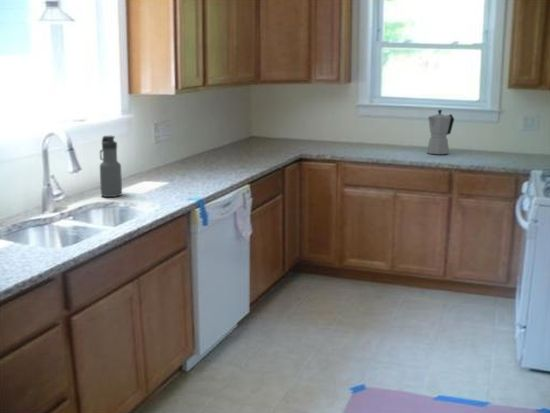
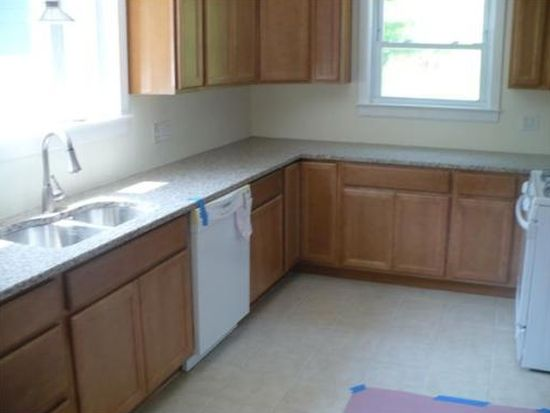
- water bottle (110, 165)
- moka pot (440, 131)
